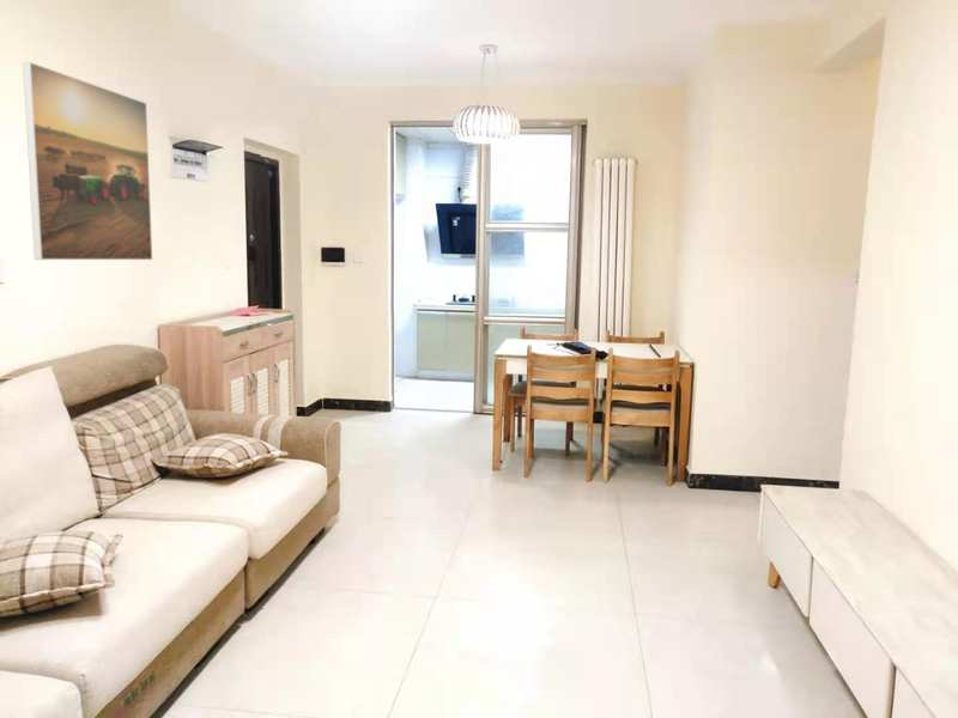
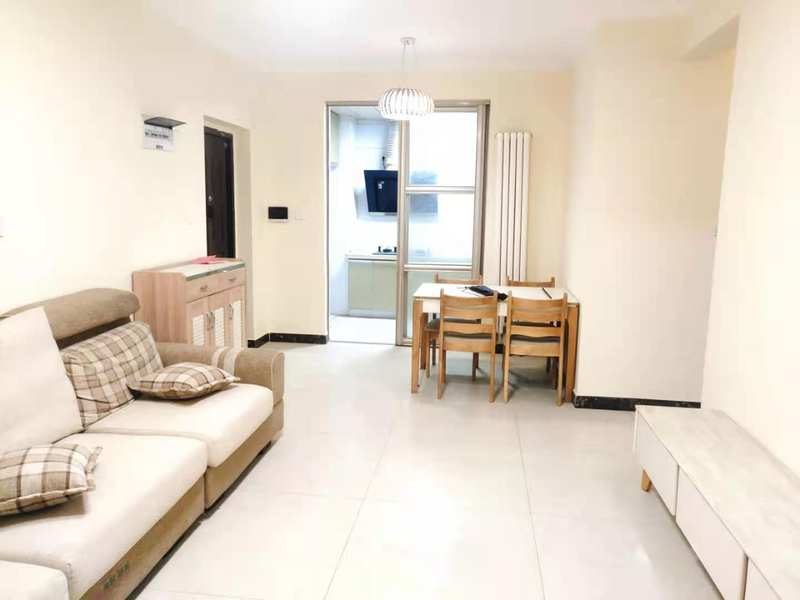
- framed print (96, 174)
